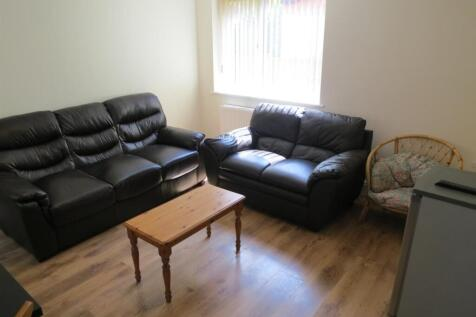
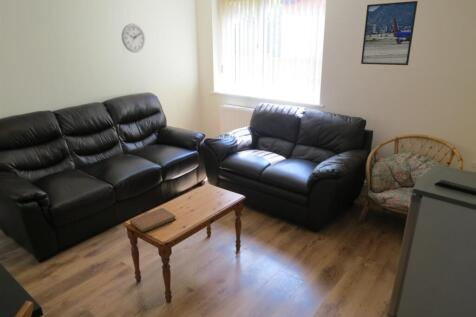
+ wall clock (134, 38)
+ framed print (387, 34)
+ notebook (153, 219)
